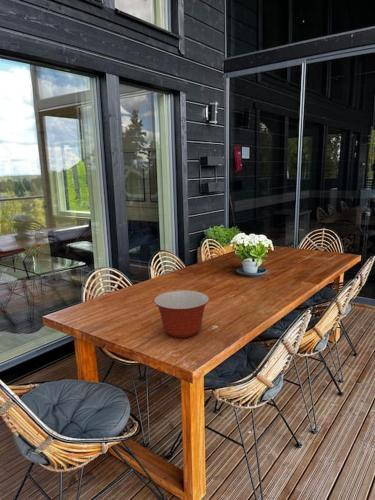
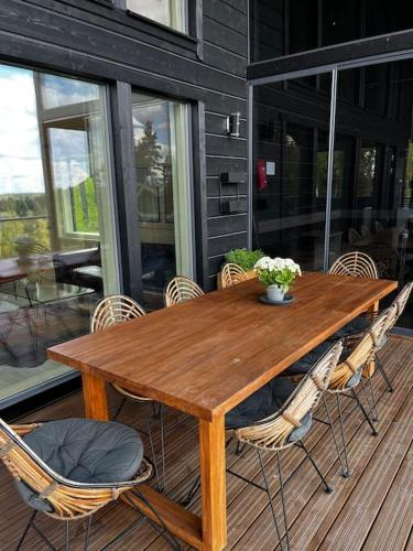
- mixing bowl (182, 315)
